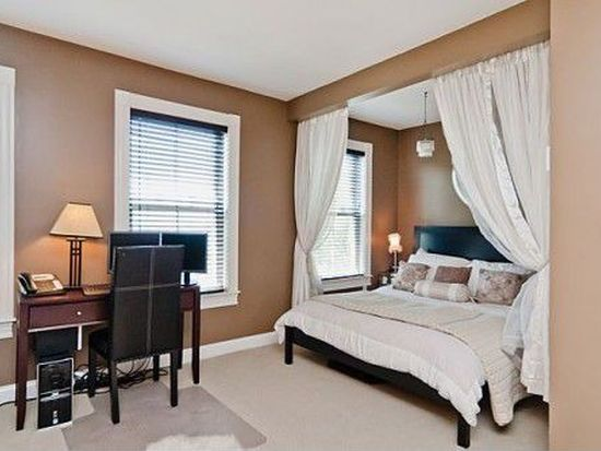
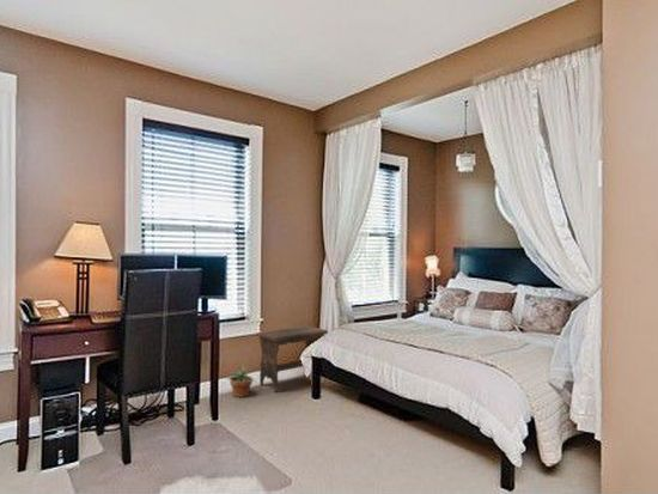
+ footstool (294, 361)
+ potted plant (242, 379)
